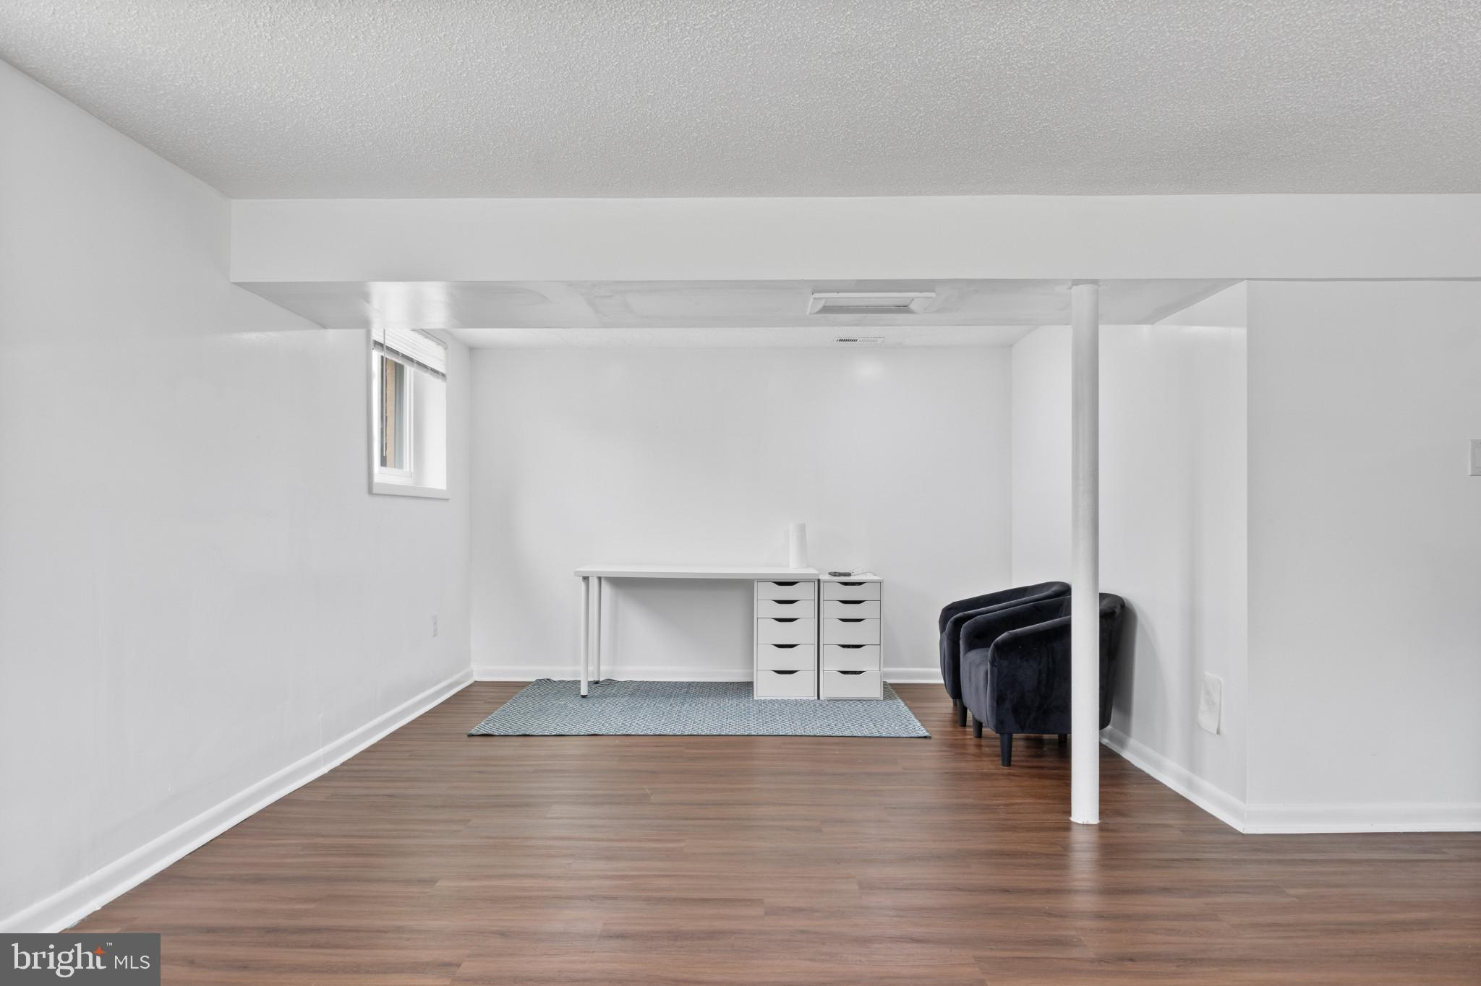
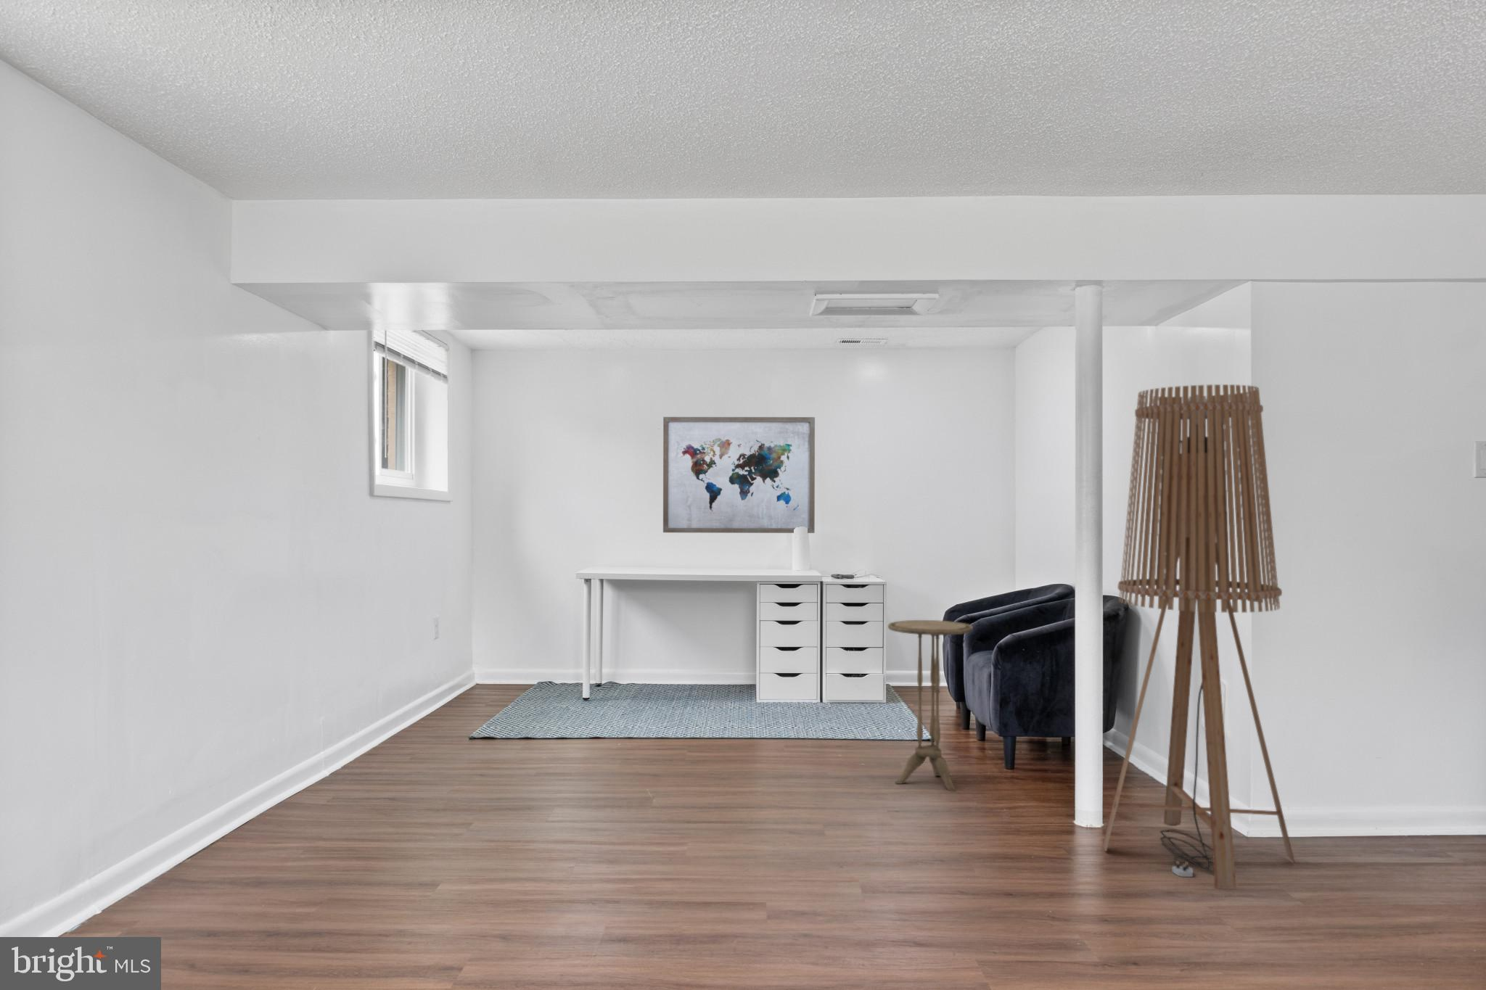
+ floor lamp (1198, 623)
+ side table (931, 704)
+ wall art (739, 474)
